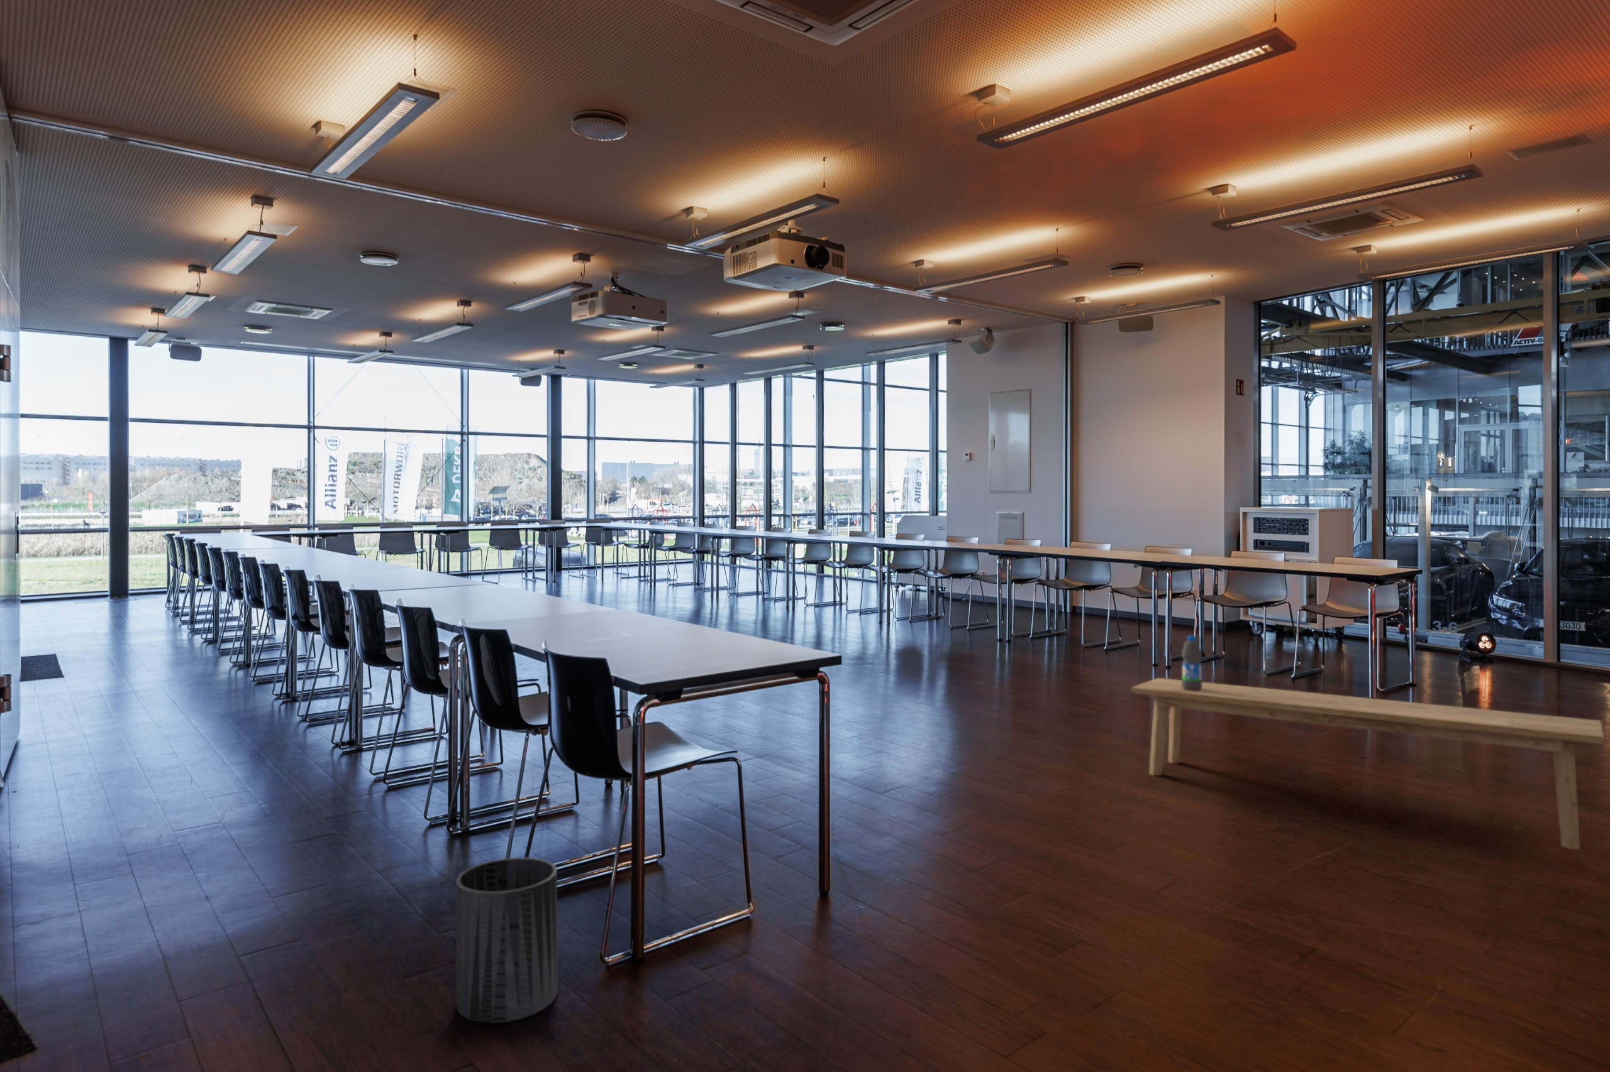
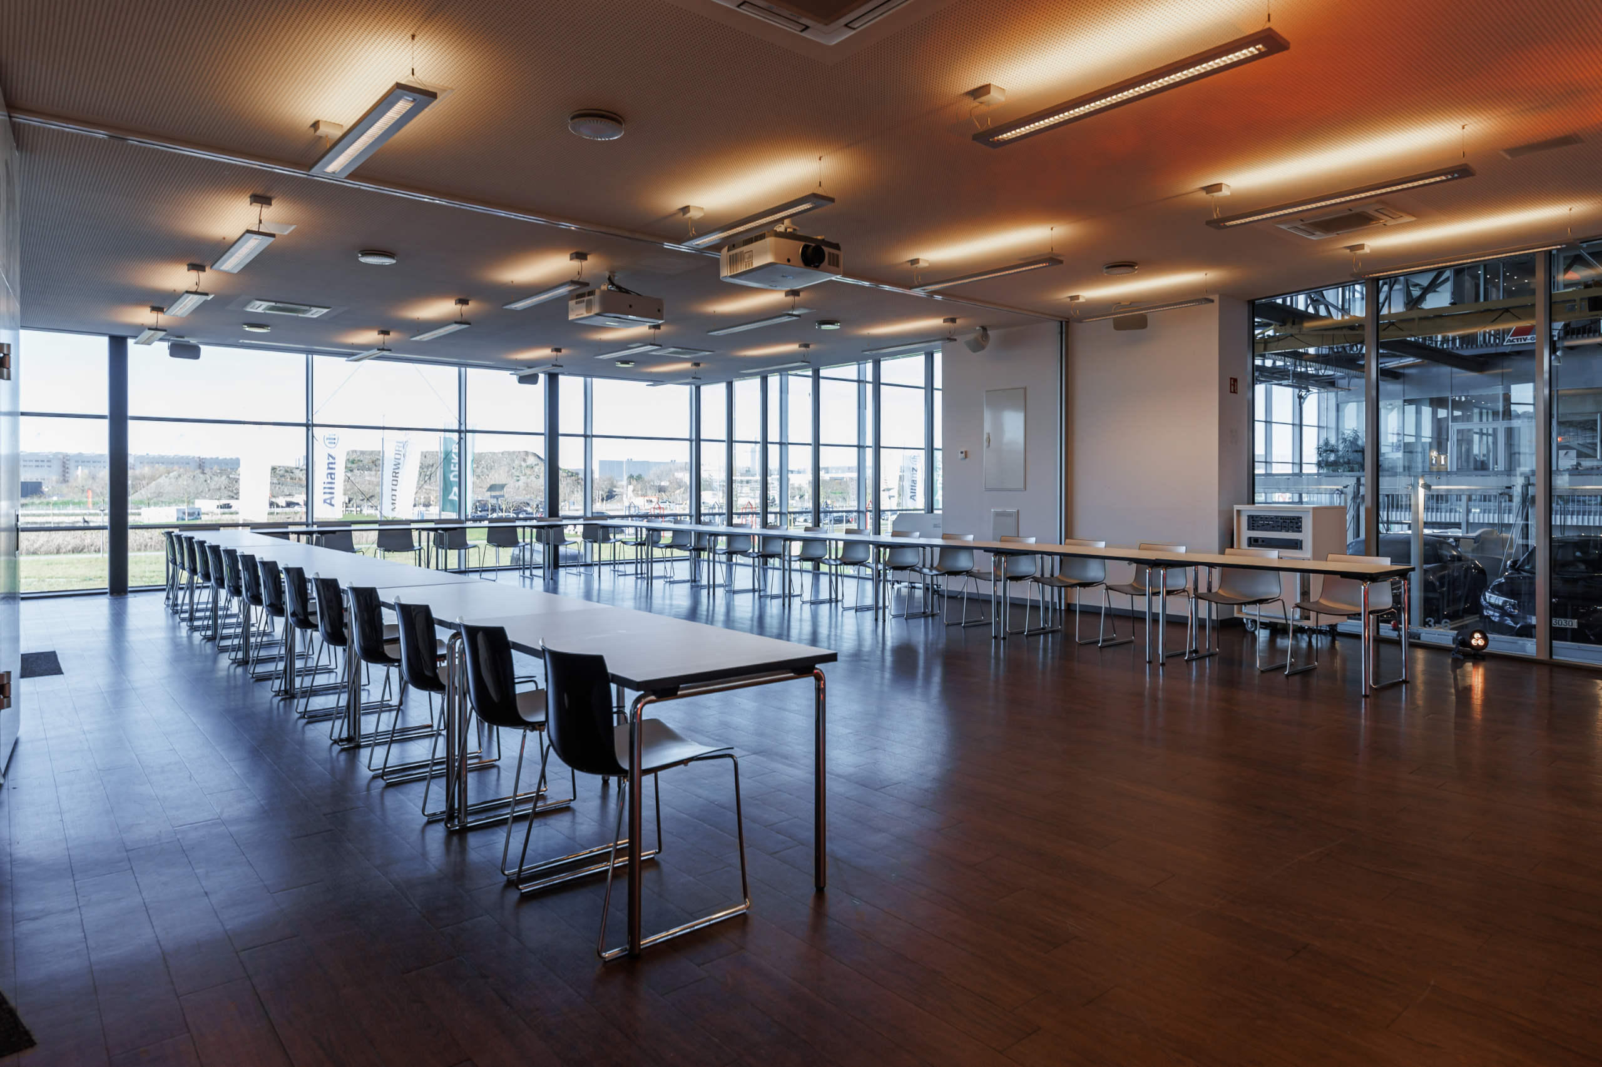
- water bottle (1192, 662)
- trash can (508, 936)
- bench (1347, 727)
